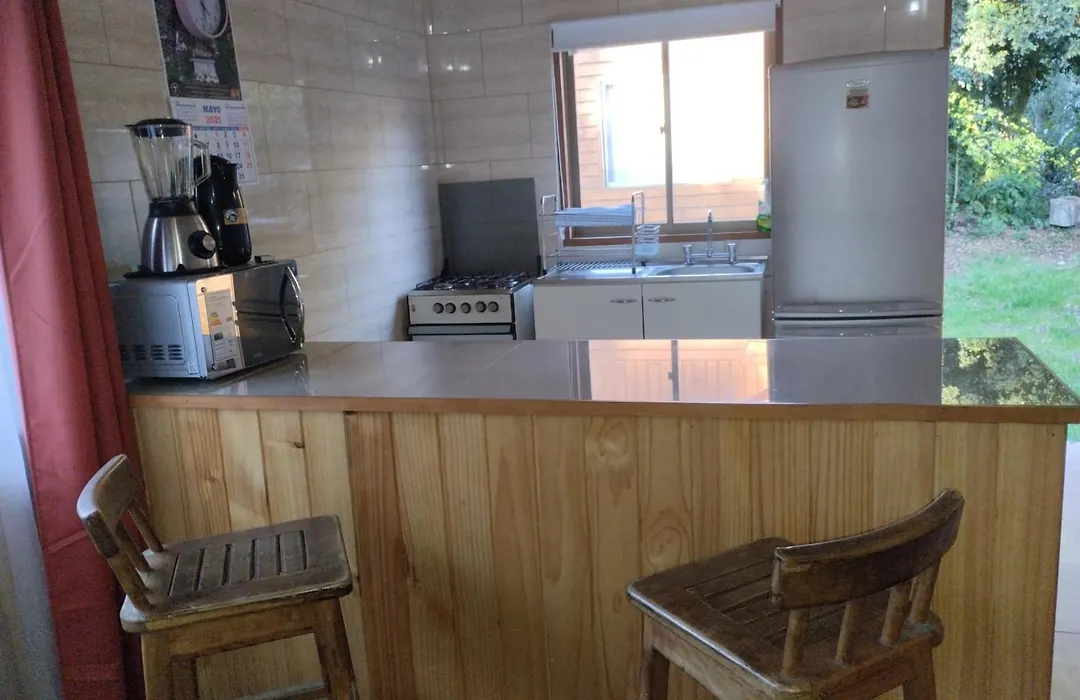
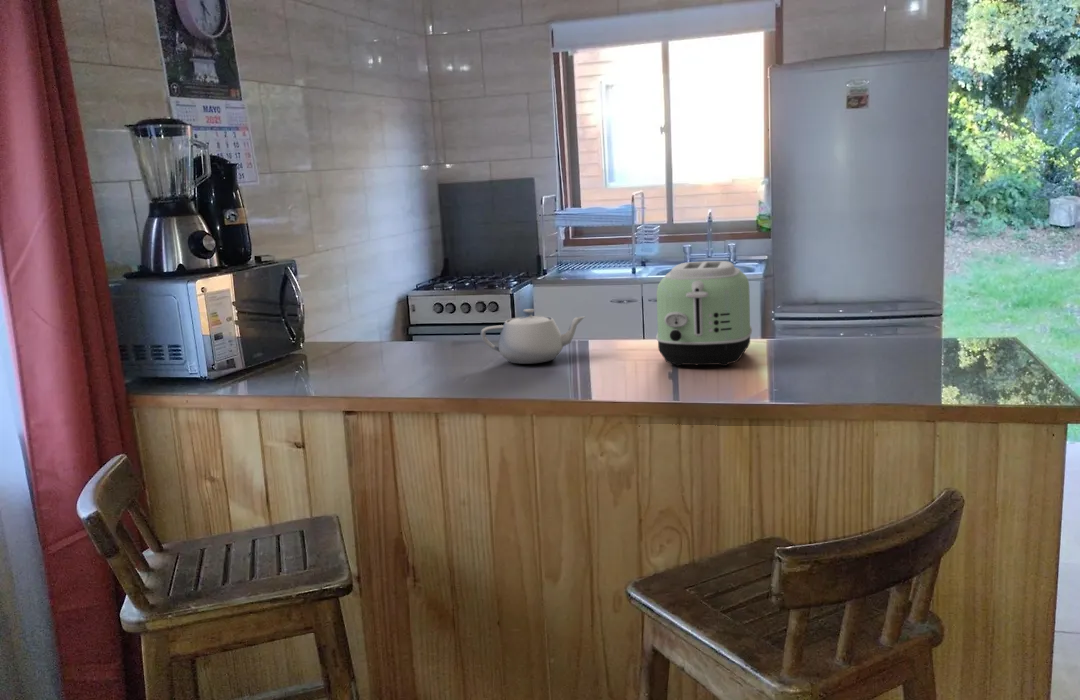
+ teapot (532, 334)
+ toaster (703, 312)
